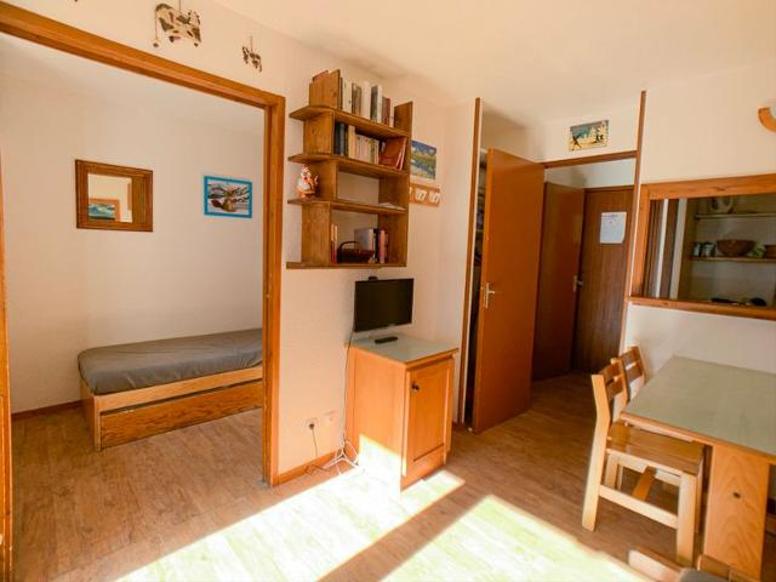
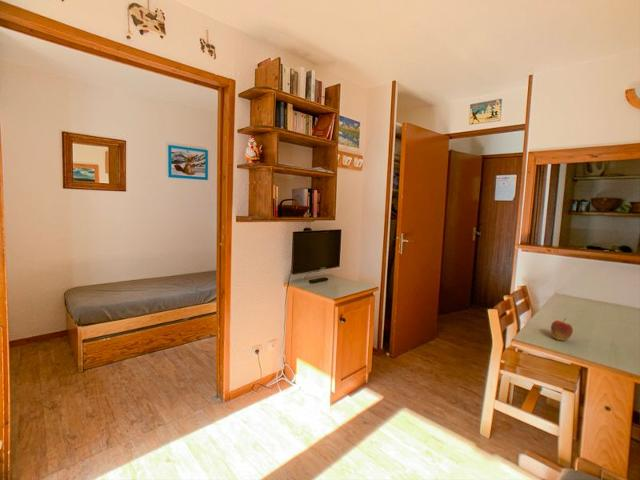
+ apple (561, 329)
